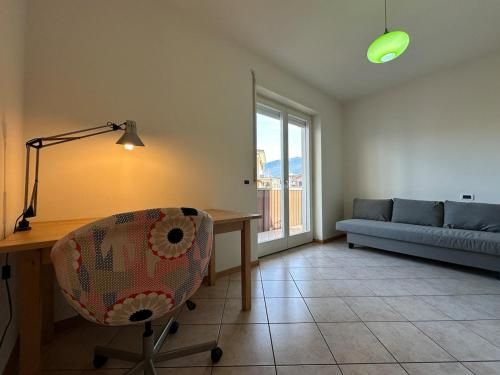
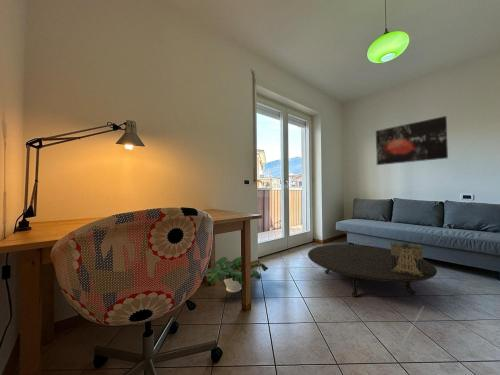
+ decorative box (406, 257)
+ wall art (408, 143)
+ potted plant (233, 277)
+ table (364, 269)
